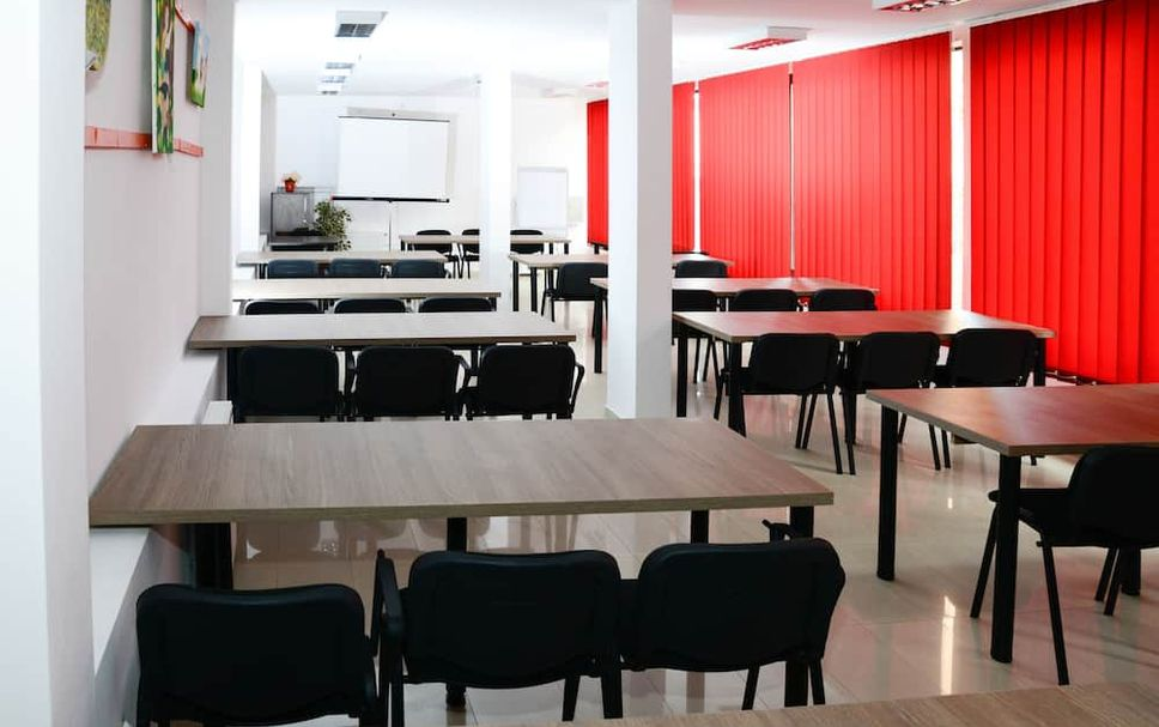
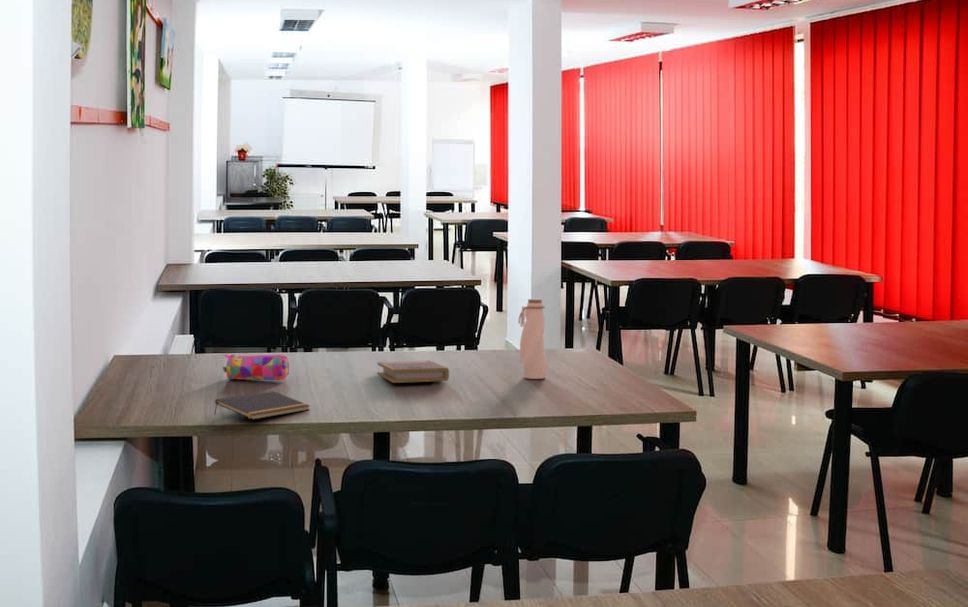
+ notepad (263, 404)
+ book (412, 371)
+ pencil case (256, 367)
+ water bottle (532, 338)
